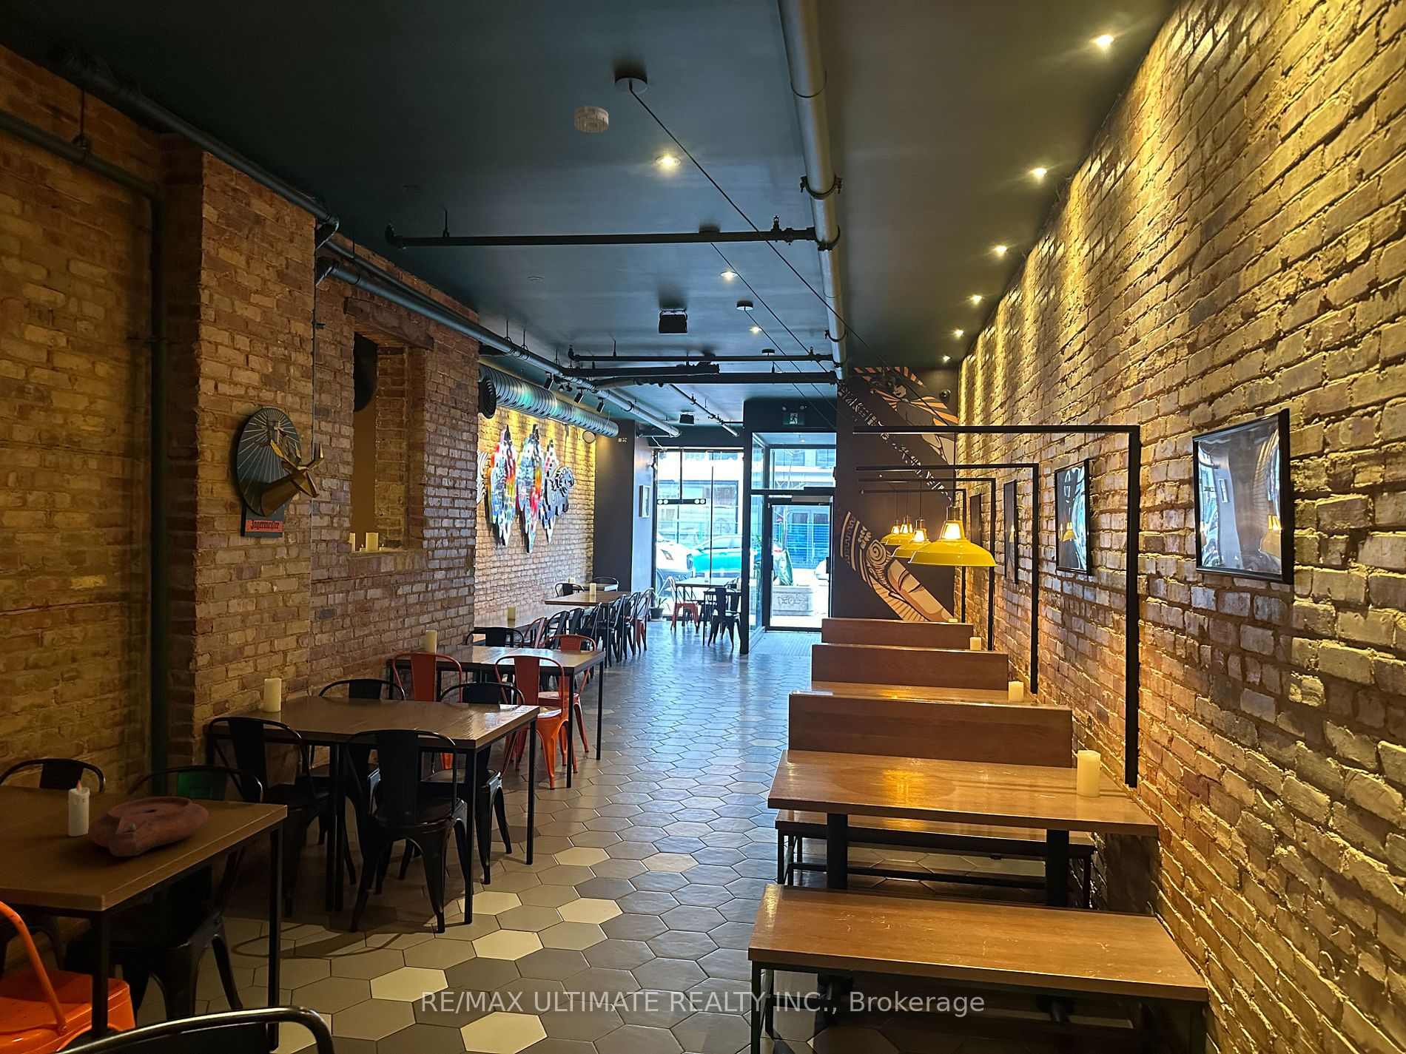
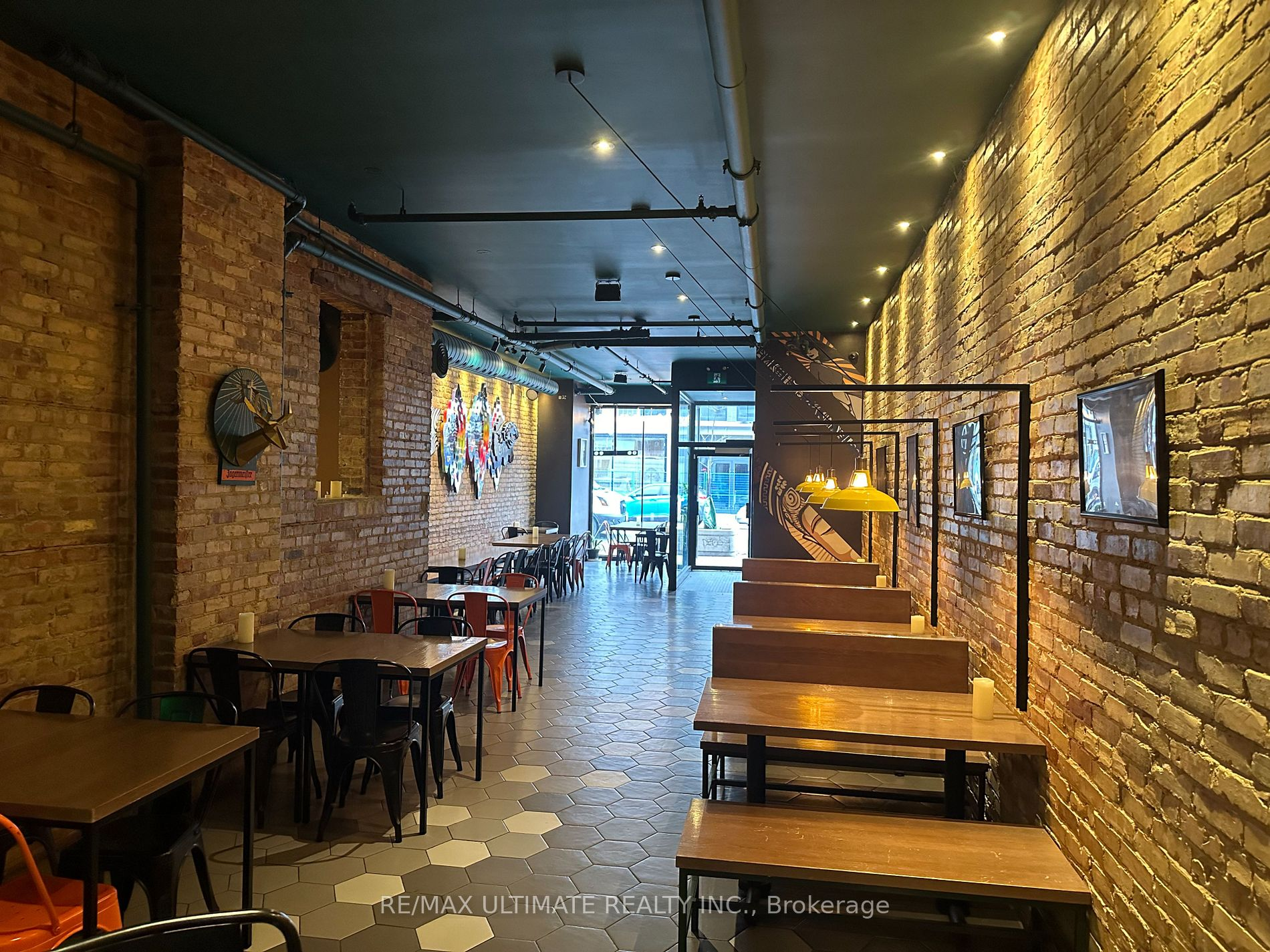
- plate (143, 825)
- candle (79, 806)
- smoke detector (591, 118)
